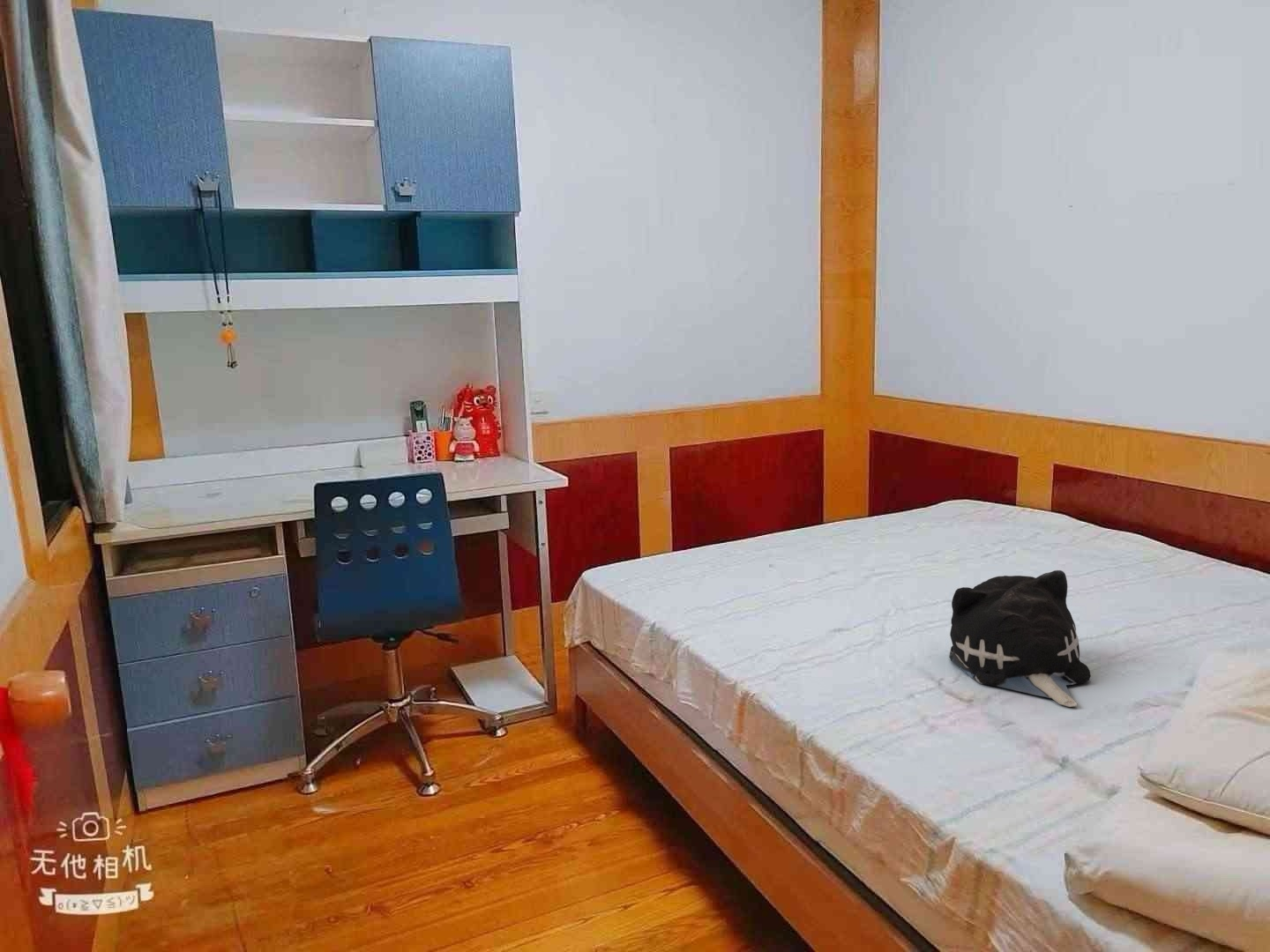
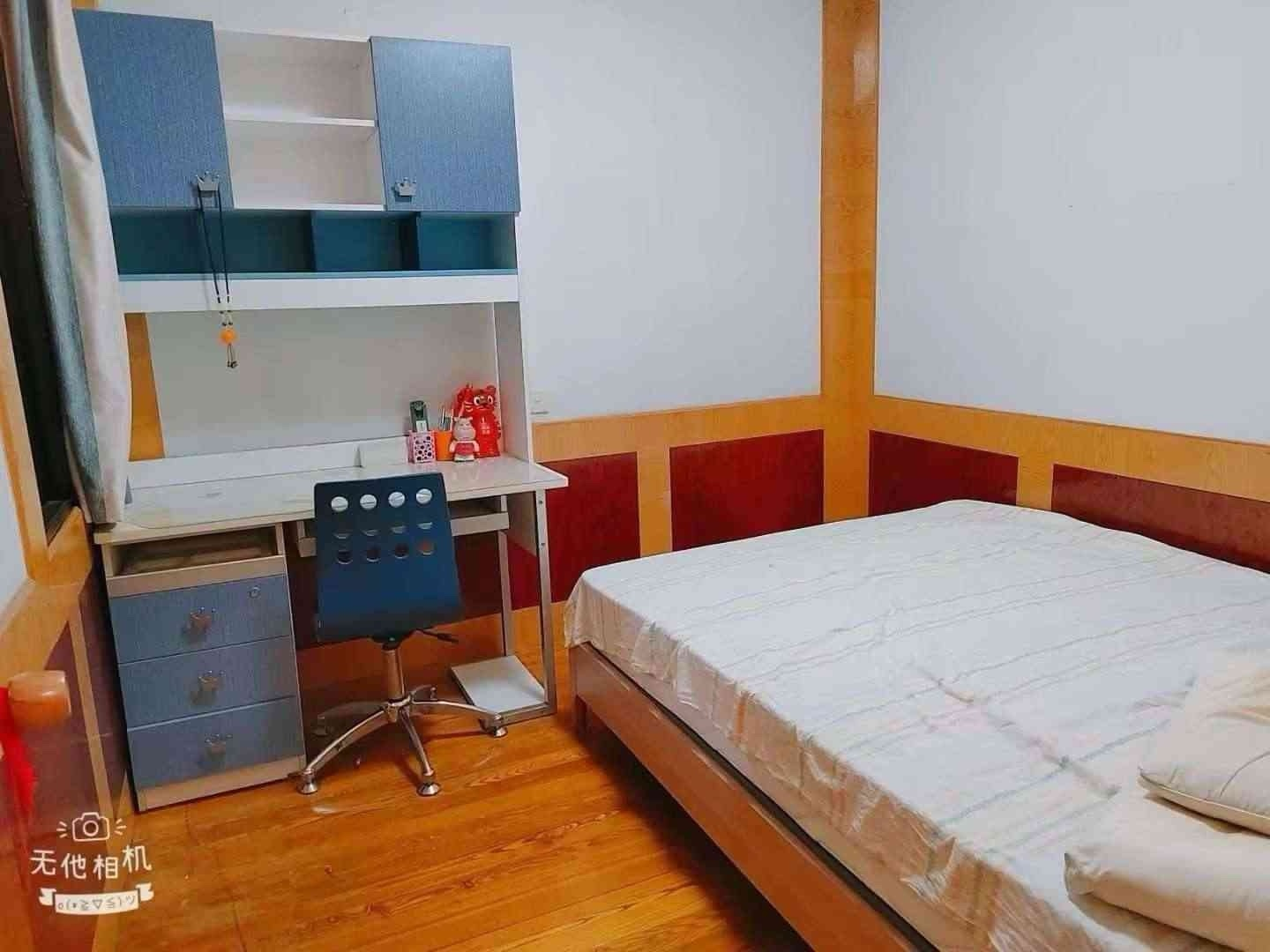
- plush toy (1031, 628)
